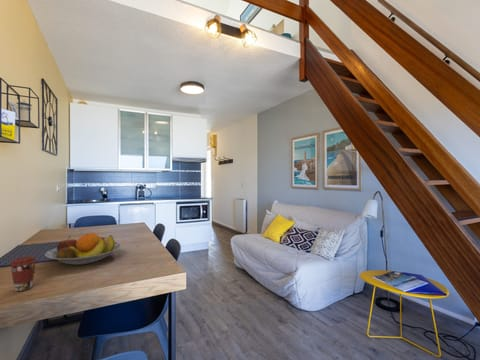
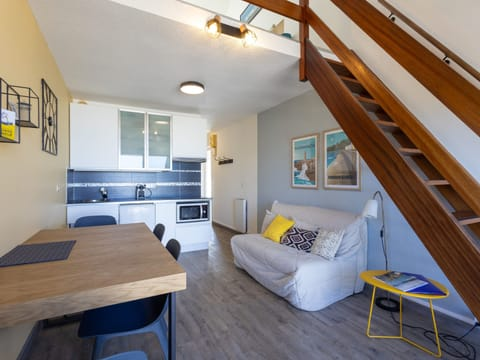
- coffee cup (23, 273)
- fruit bowl (85, 246)
